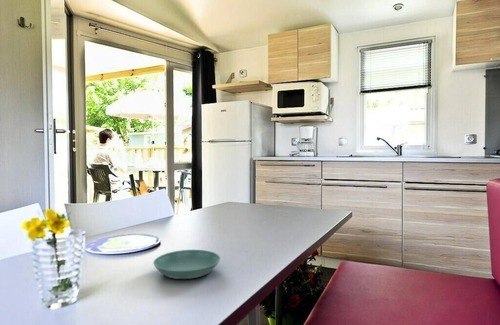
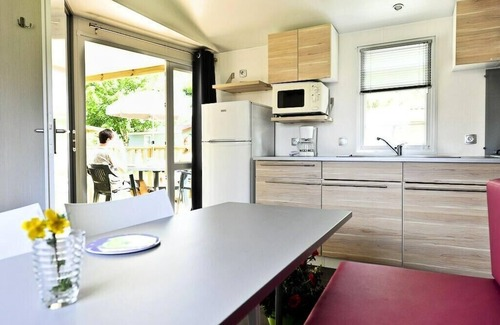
- saucer (187, 264)
